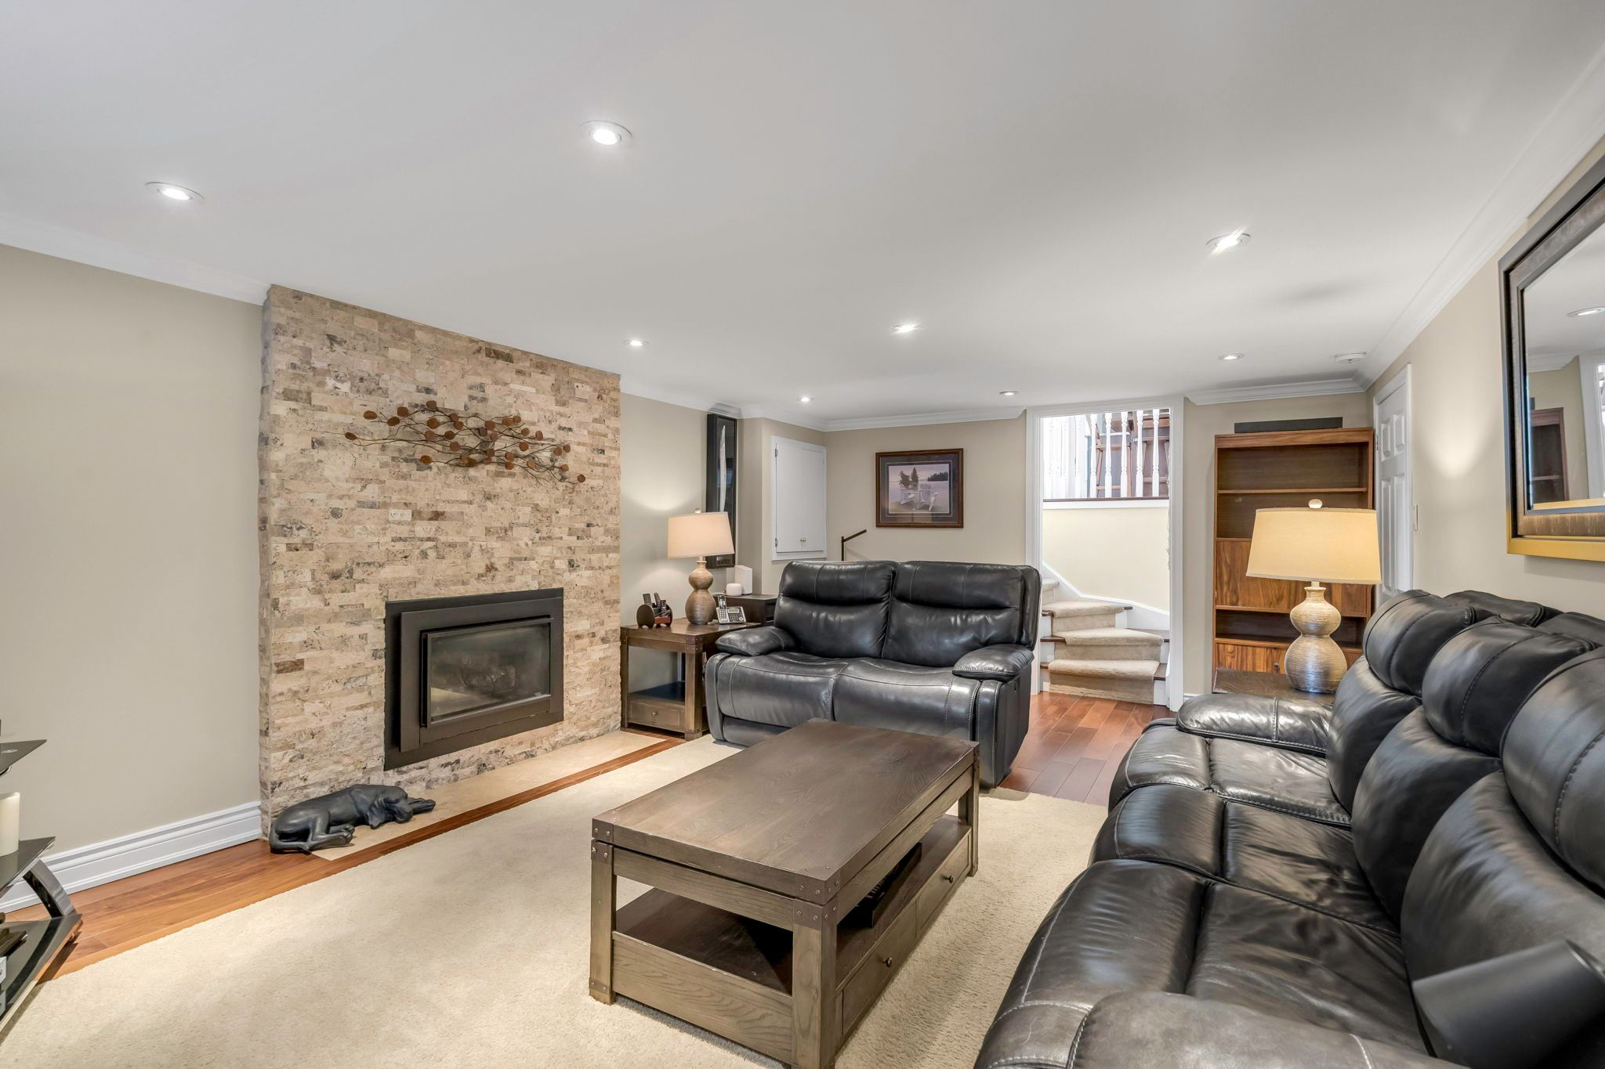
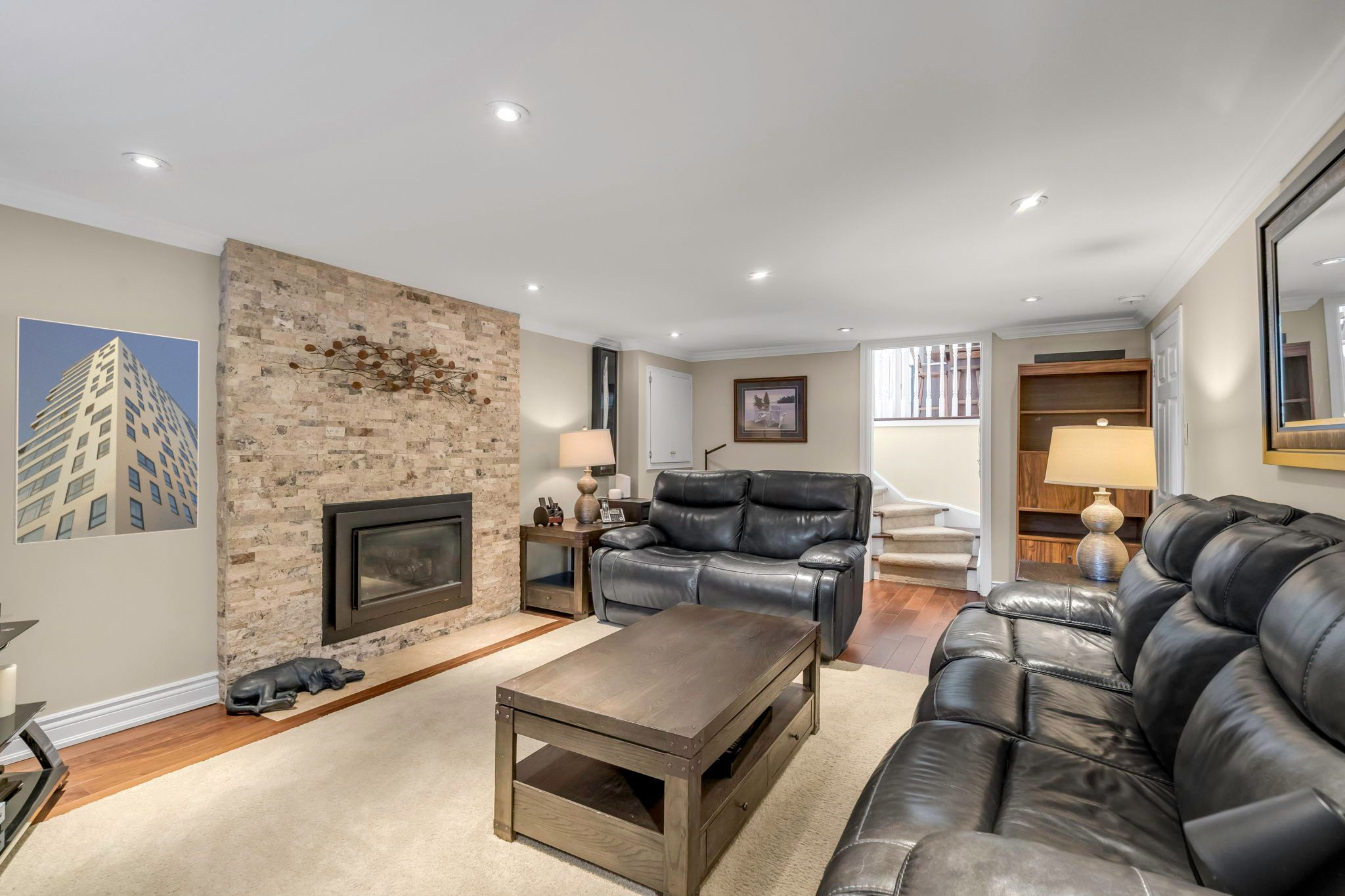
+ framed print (115, 433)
